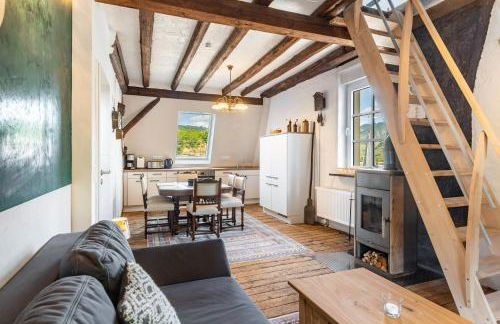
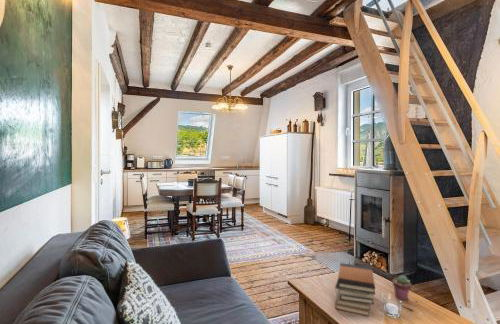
+ book stack (354, 287)
+ potted succulent (401, 286)
